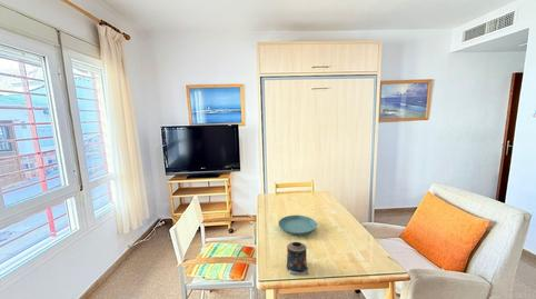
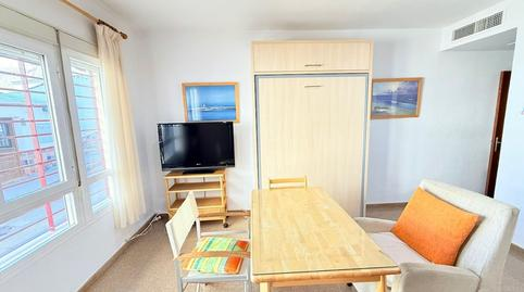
- candle (298, 257)
- saucer (297, 225)
